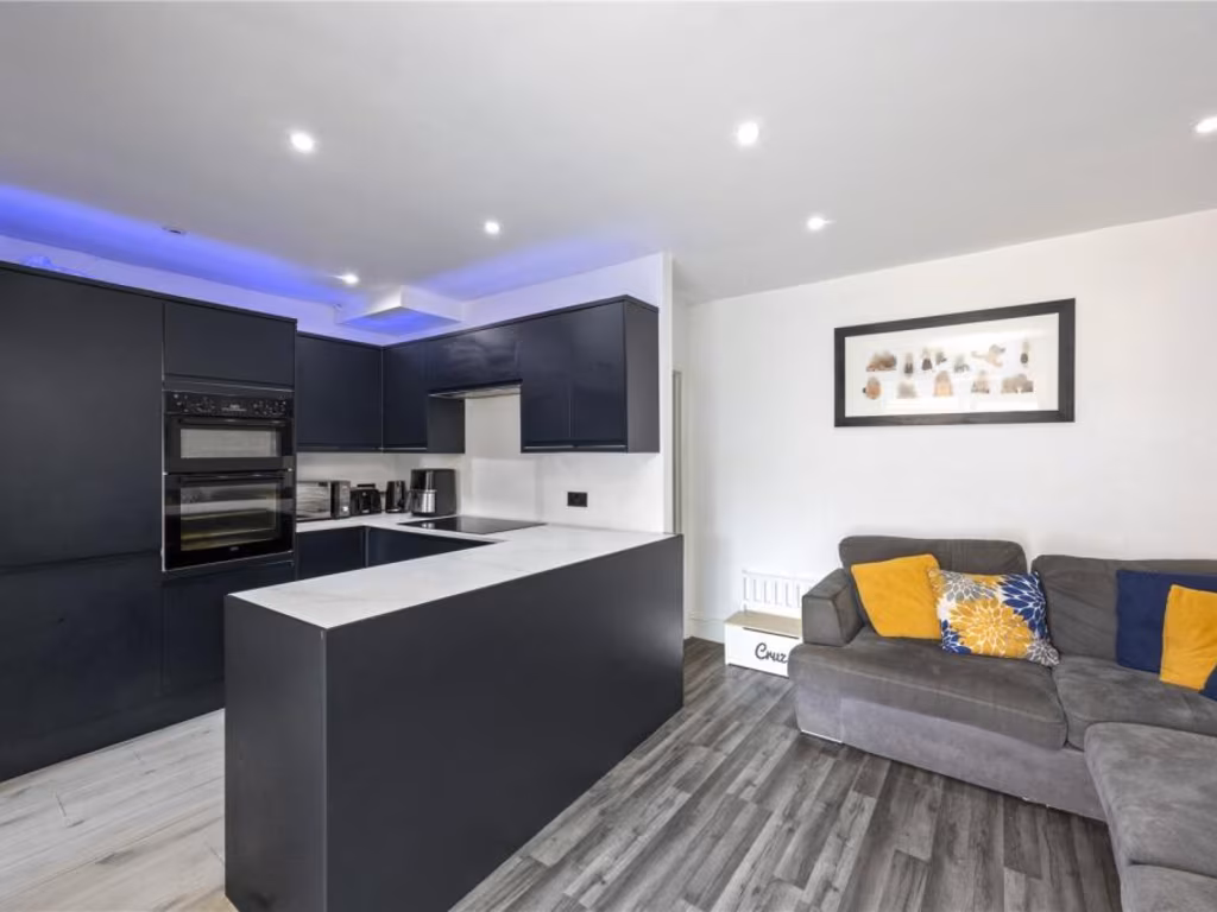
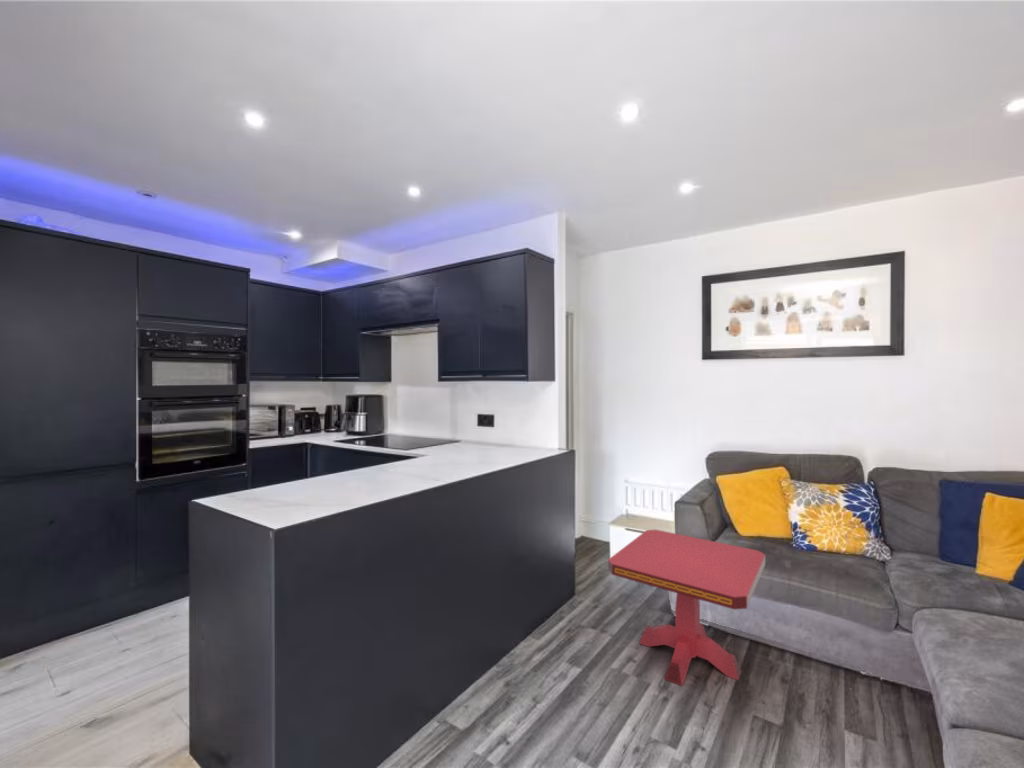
+ side table (687, 606)
